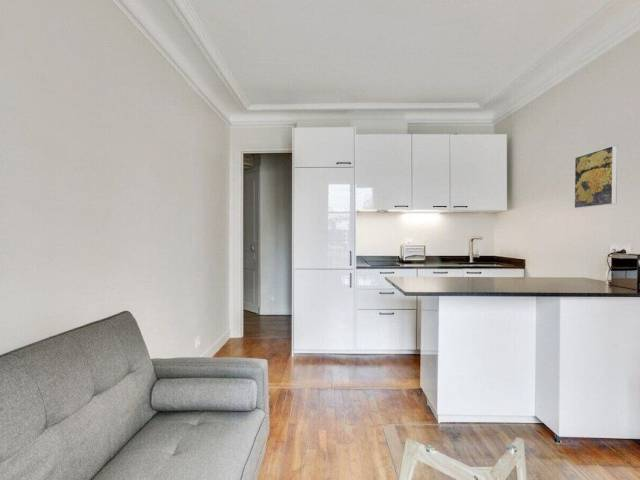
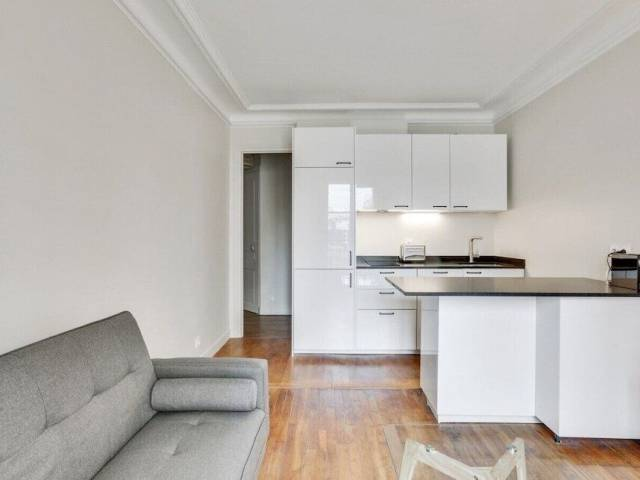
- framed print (594, 179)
